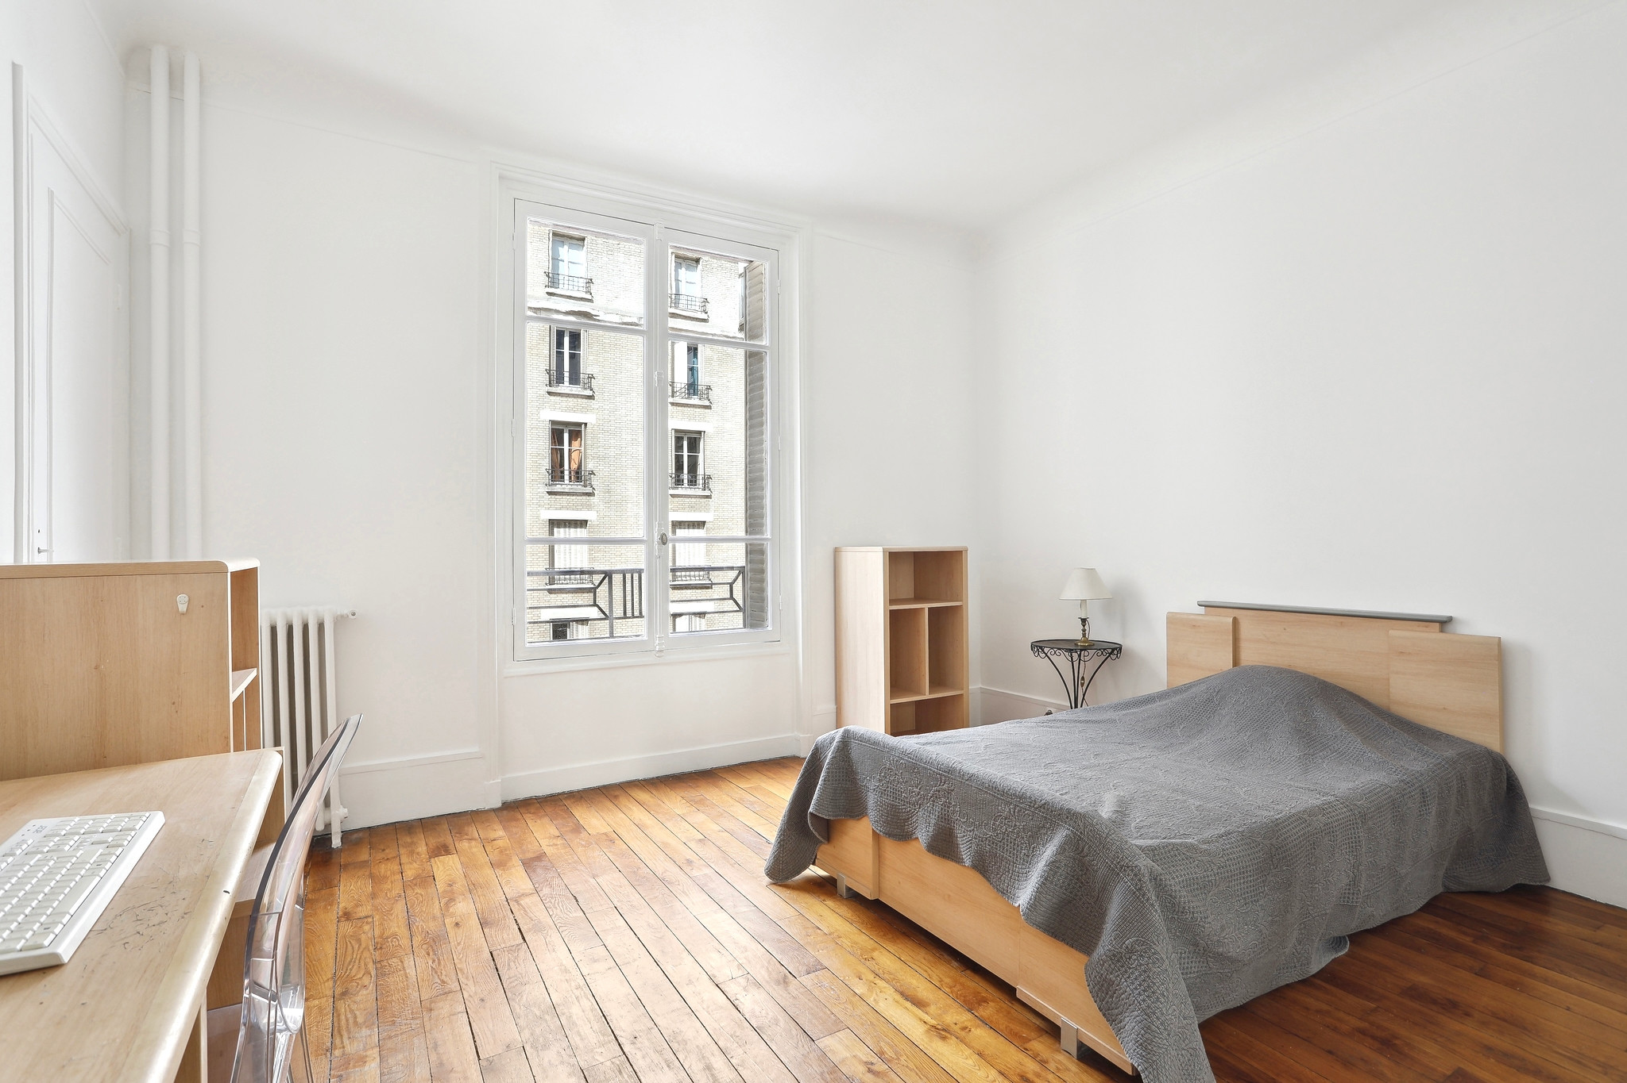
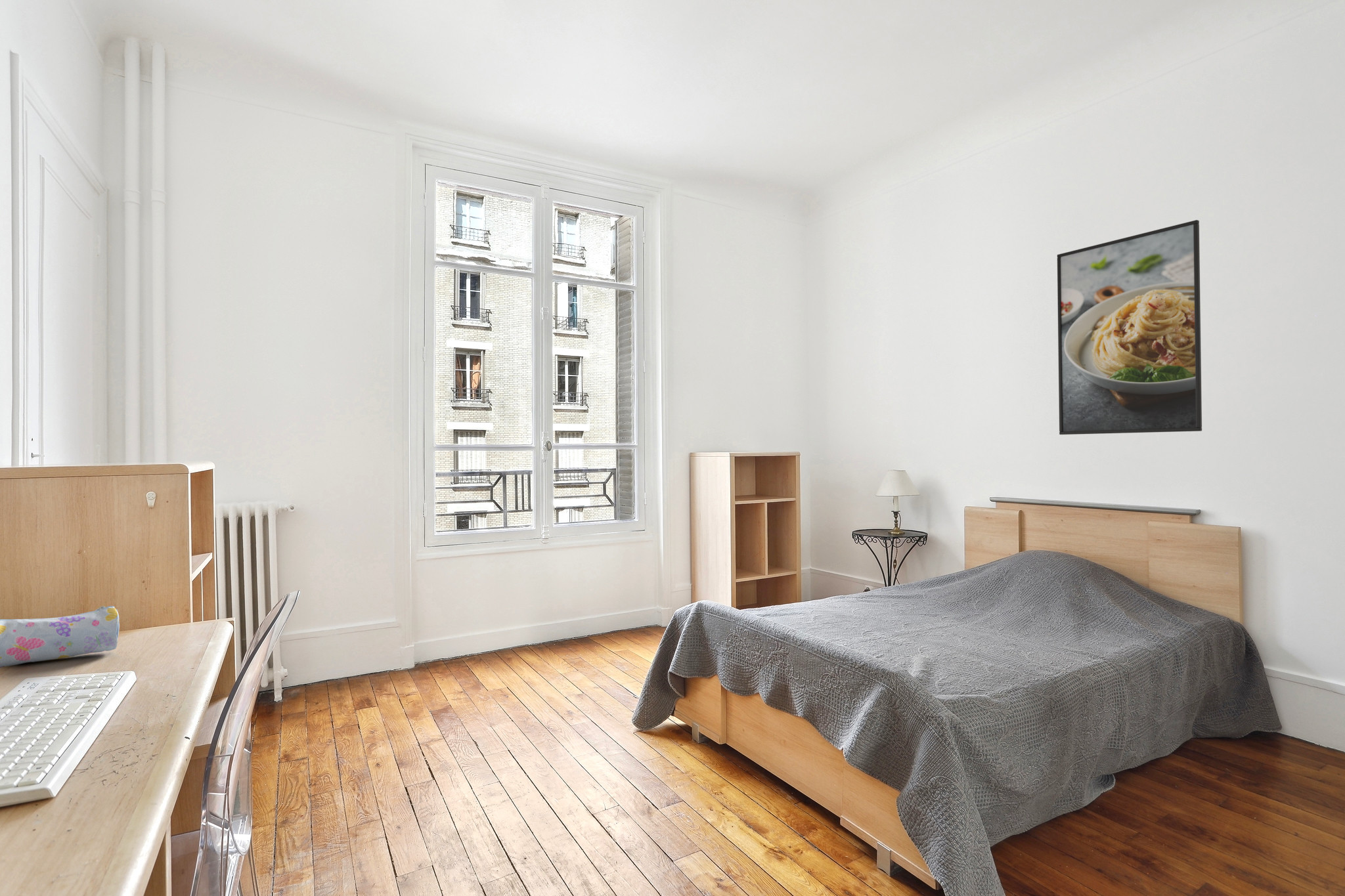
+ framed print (1124, 335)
+ pencil case (56, 635)
